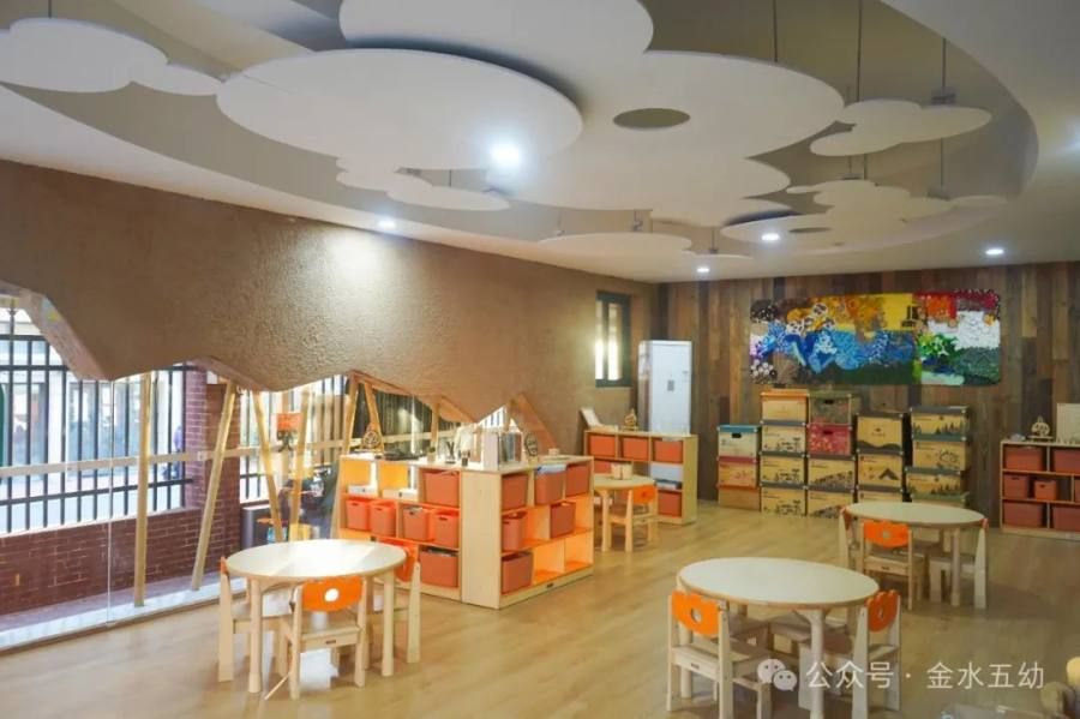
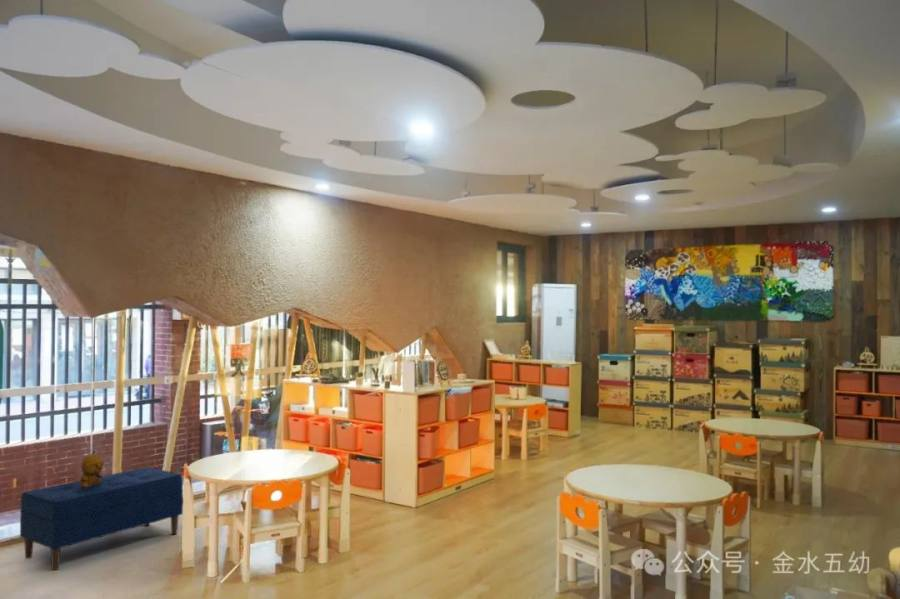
+ stuffed bear (90, 468)
+ bench (105, 513)
